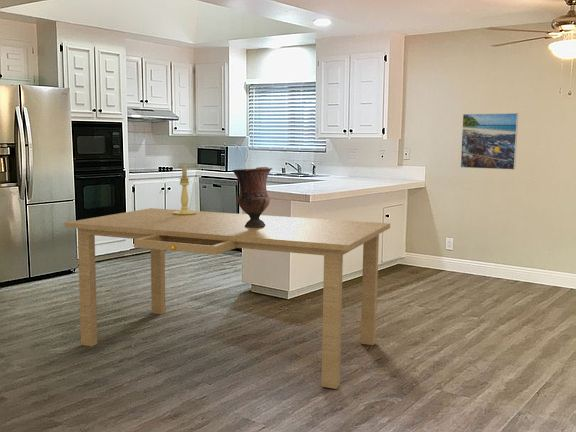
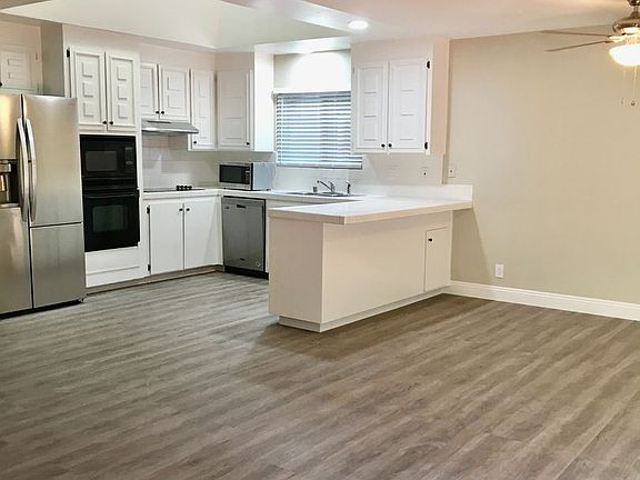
- vase (251, 196)
- candle holder (184, 188)
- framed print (488, 141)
- dining table (216, 254)
